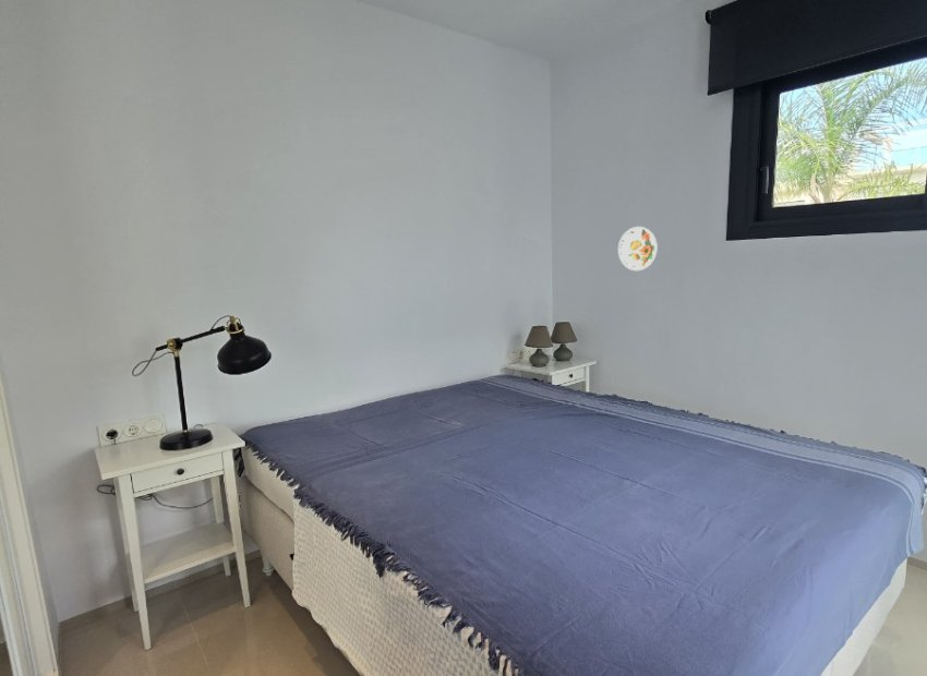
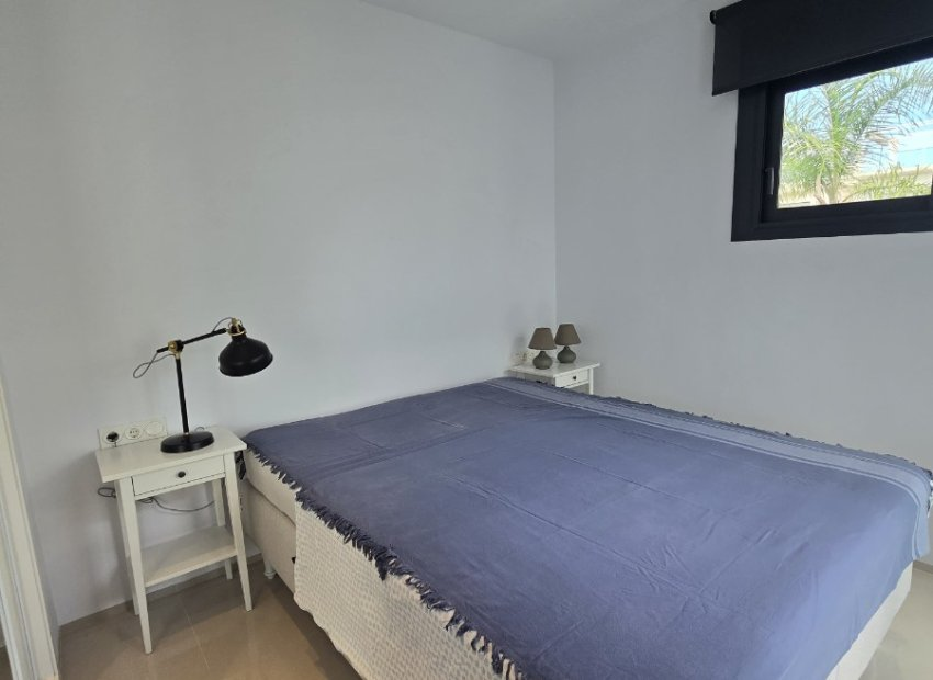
- decorative plate (637, 249)
